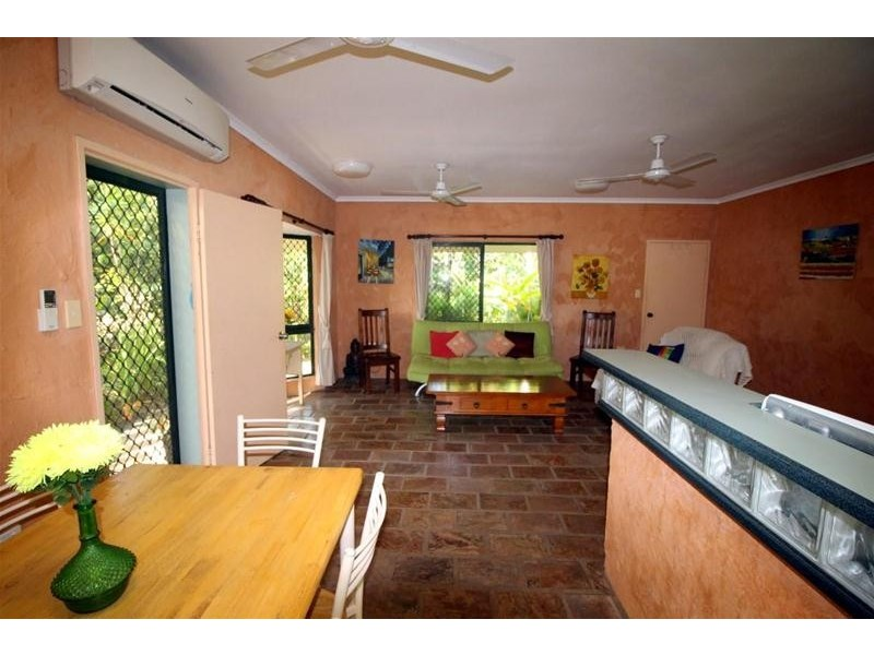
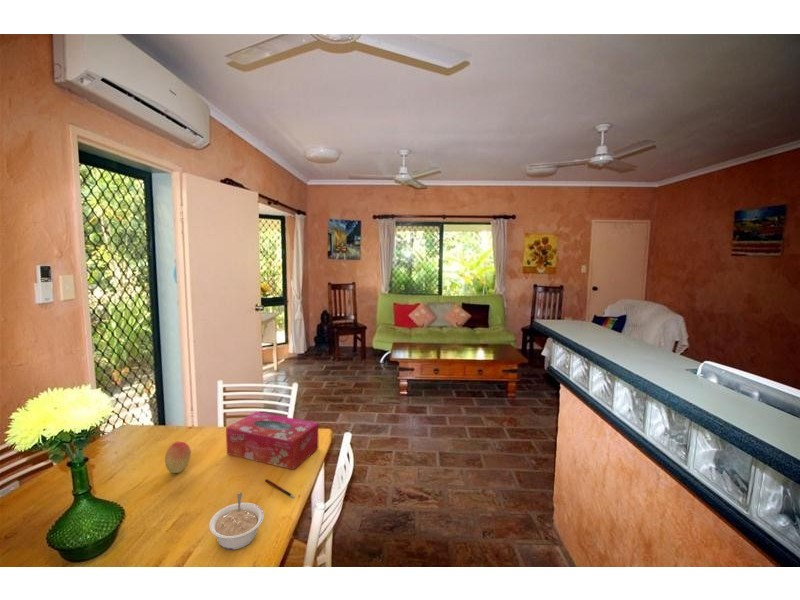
+ pen (279, 488)
+ legume (236, 525)
+ fruit (177, 456)
+ tissue box (273, 438)
